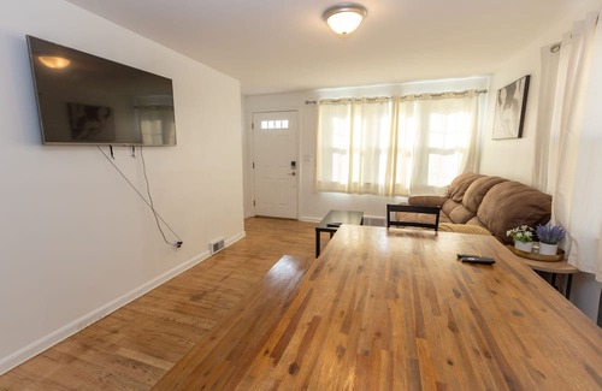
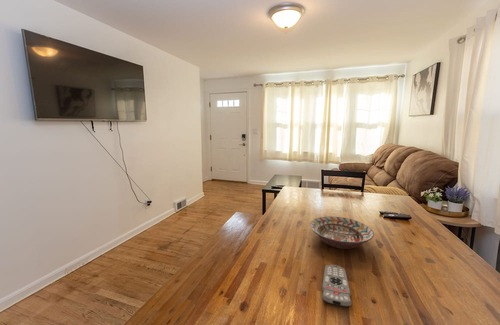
+ remote control (335, 283)
+ decorative bowl (339, 234)
